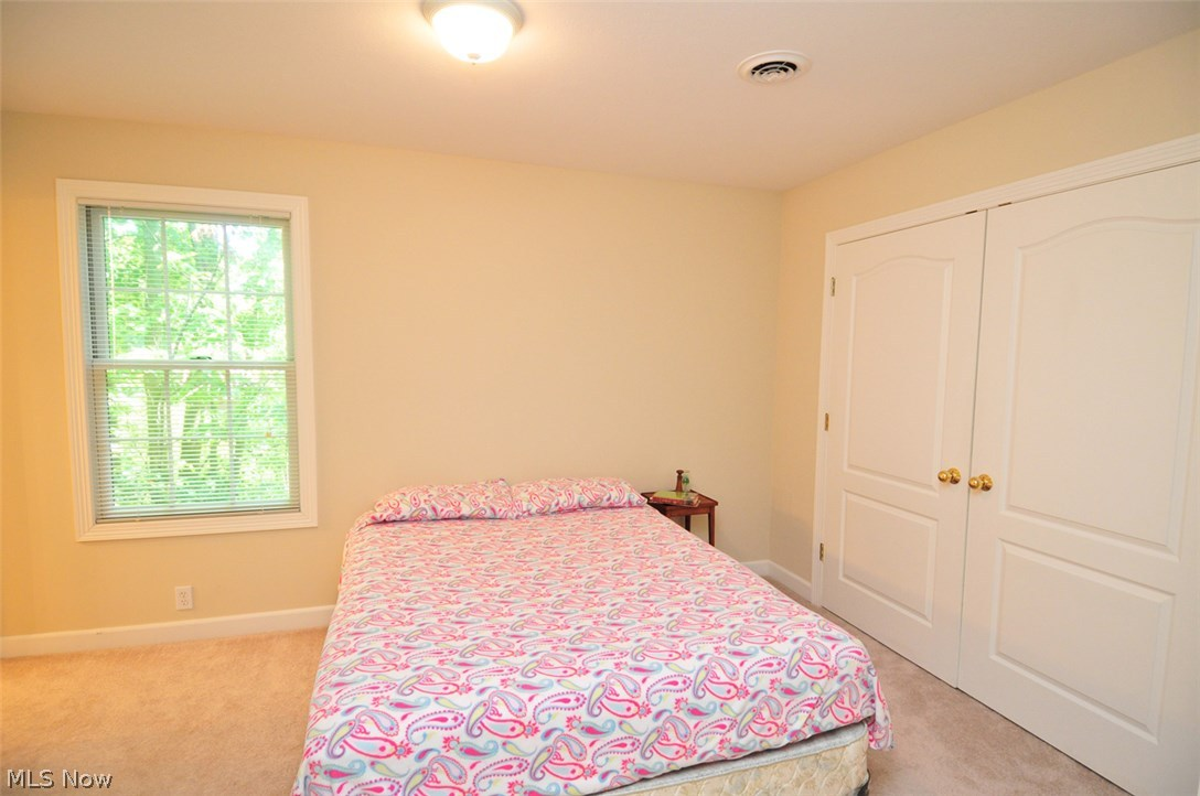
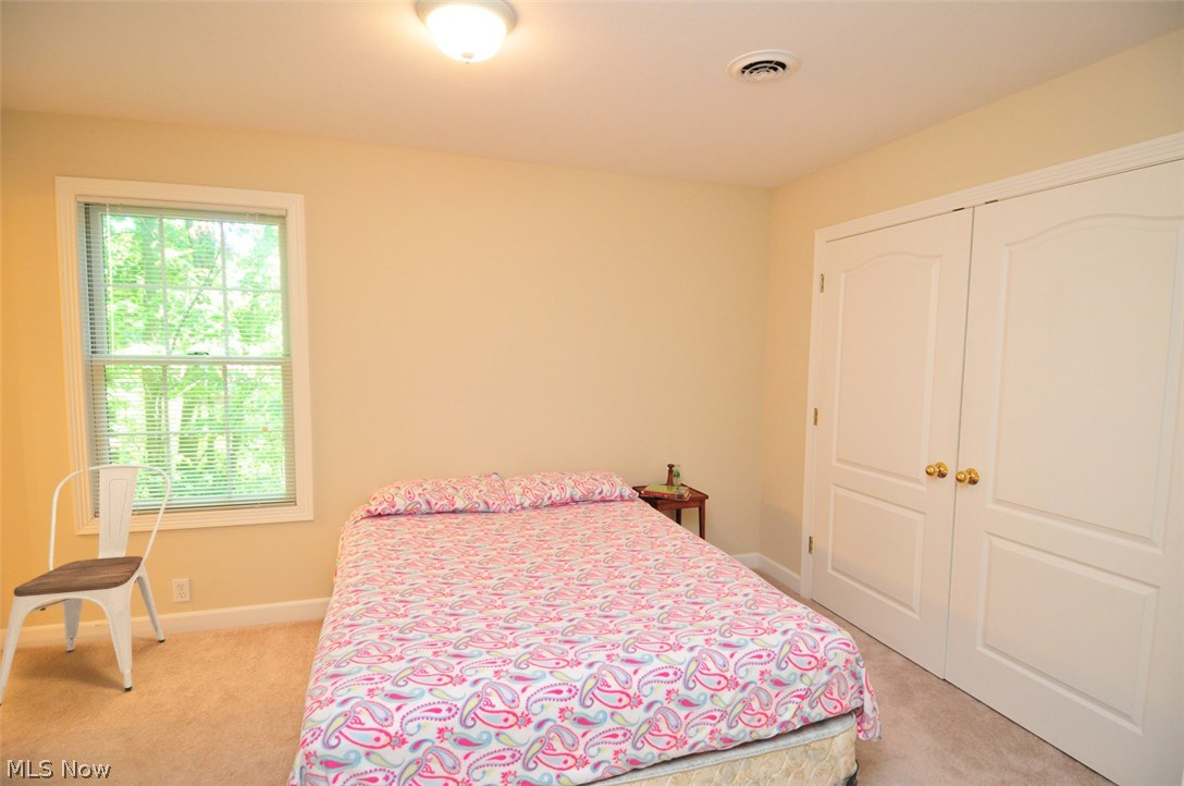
+ chair (94, 570)
